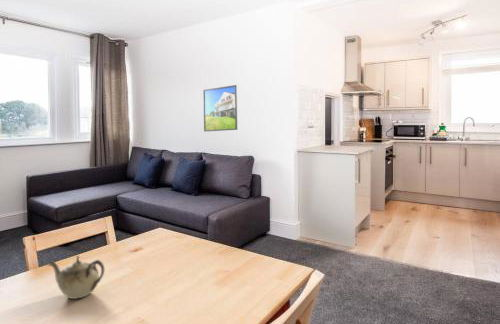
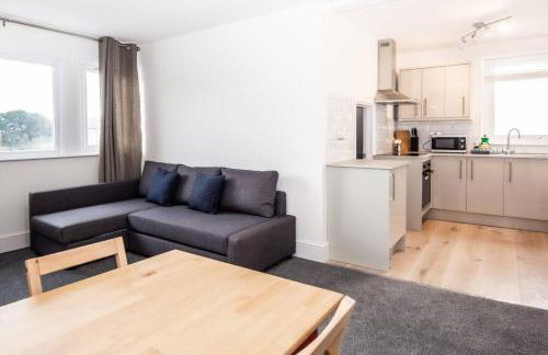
- teapot (75, 274)
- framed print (219, 109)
